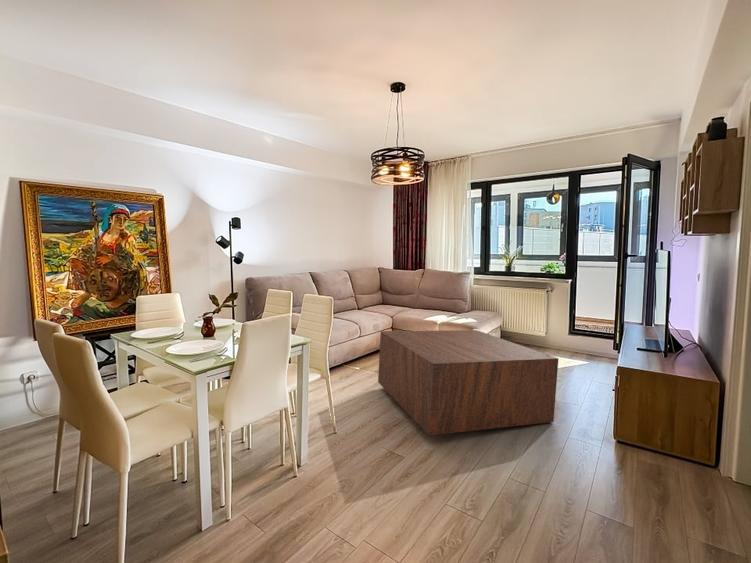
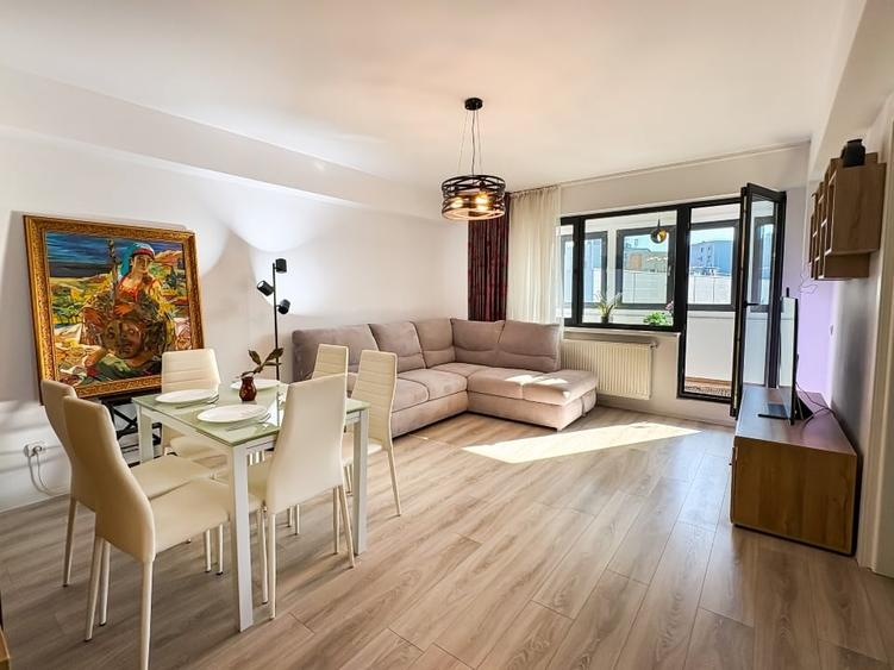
- coffee table (457, 371)
